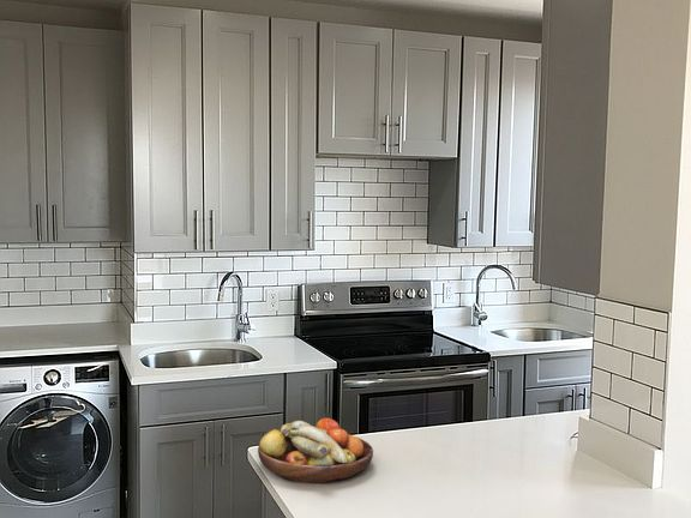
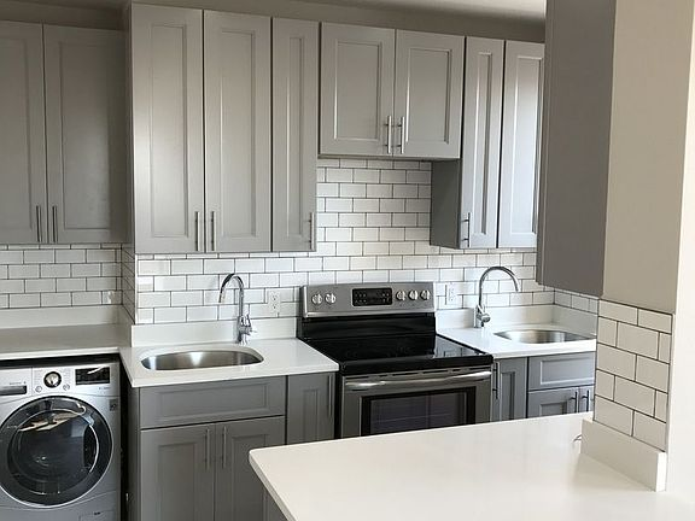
- fruit bowl (316, 442)
